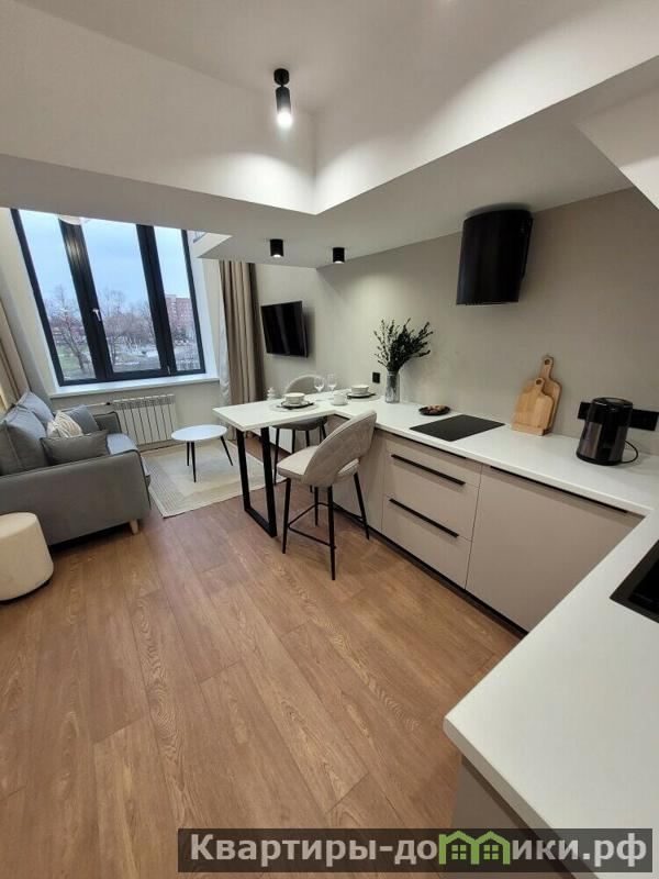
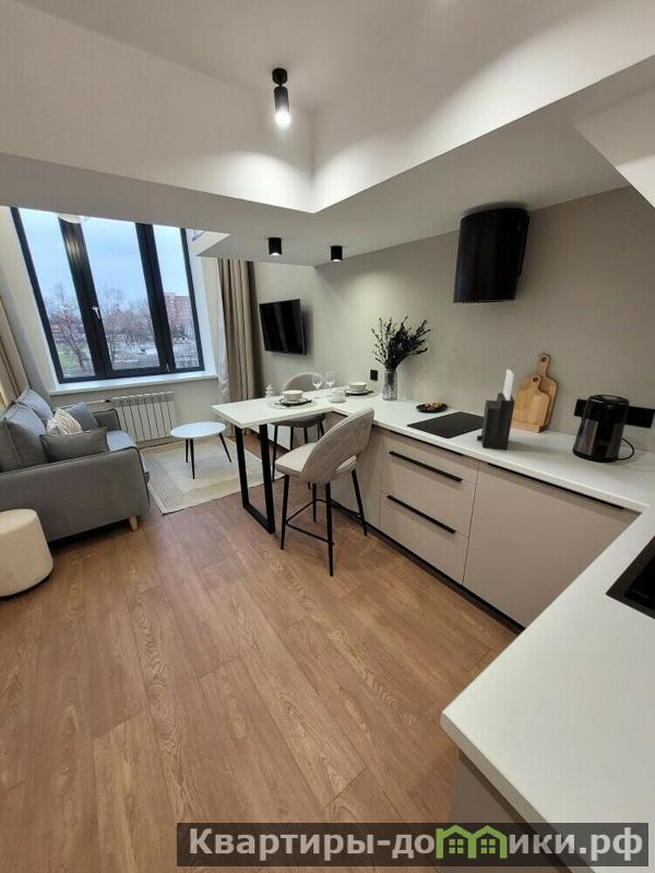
+ knife block (496, 408)
